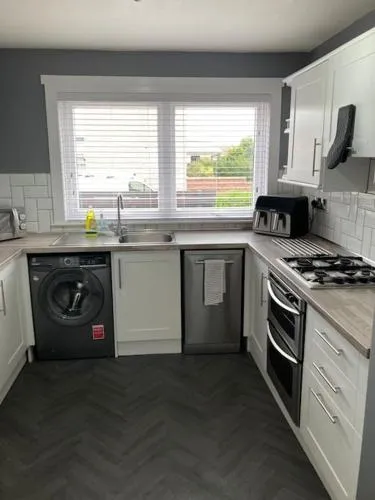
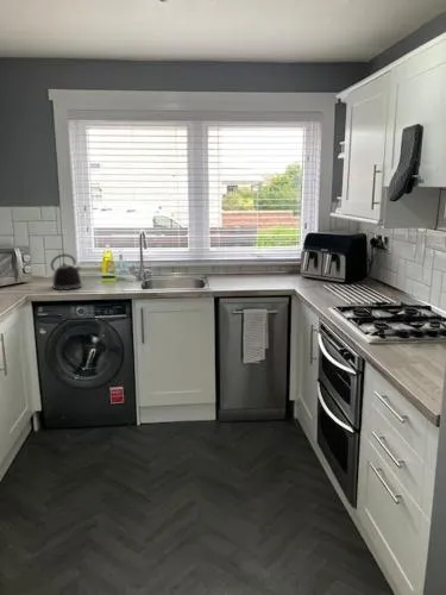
+ kettle (65, 270)
